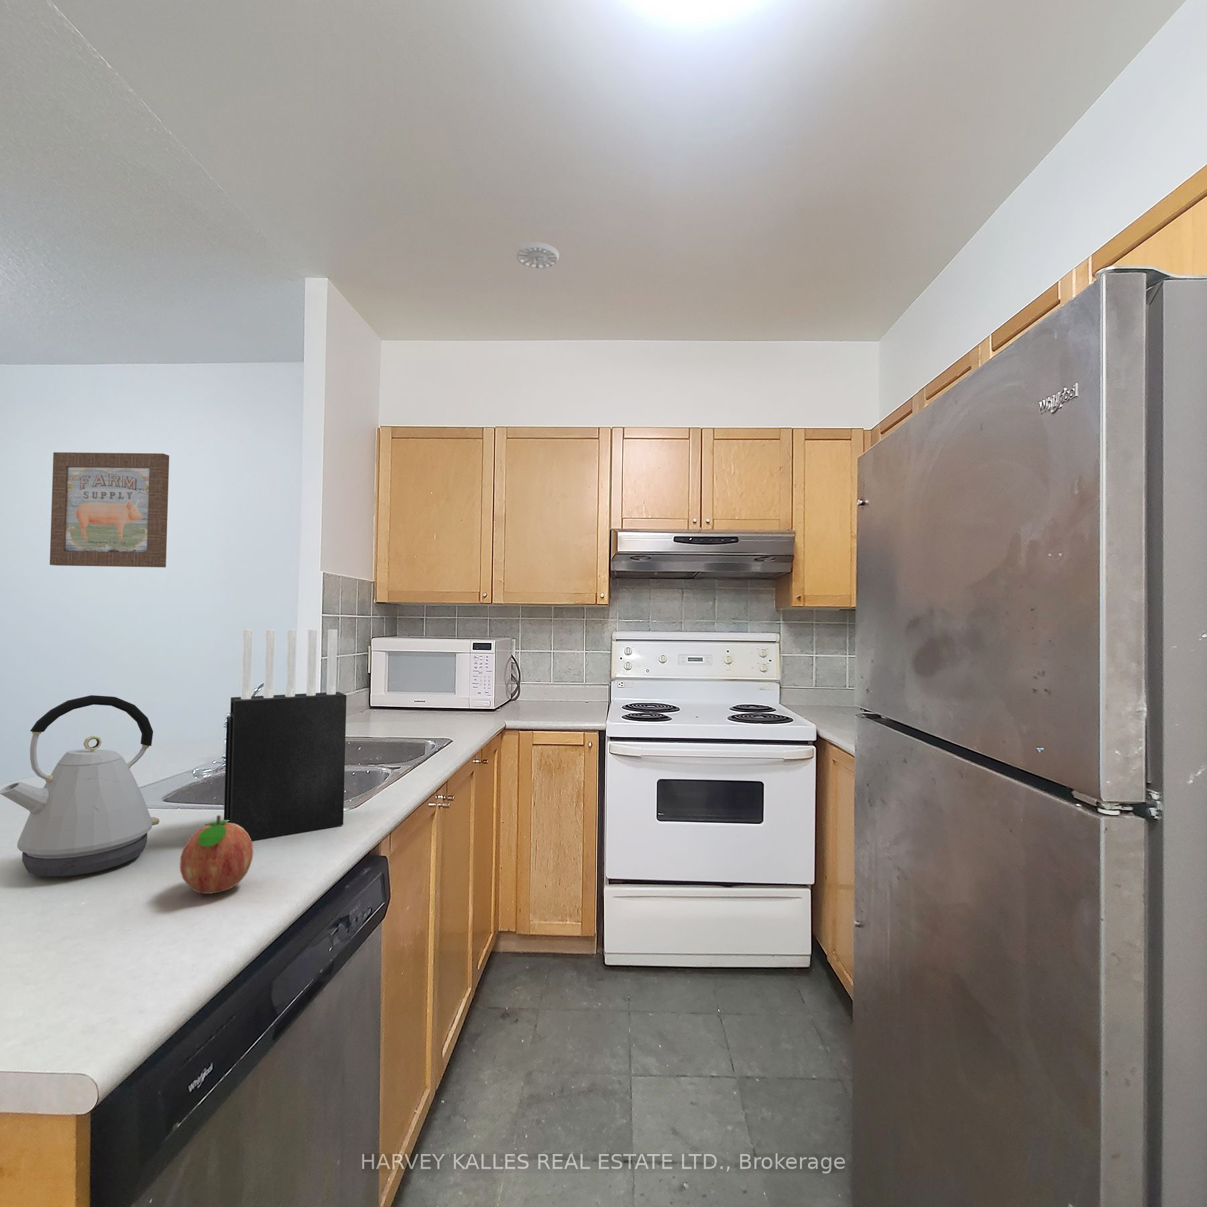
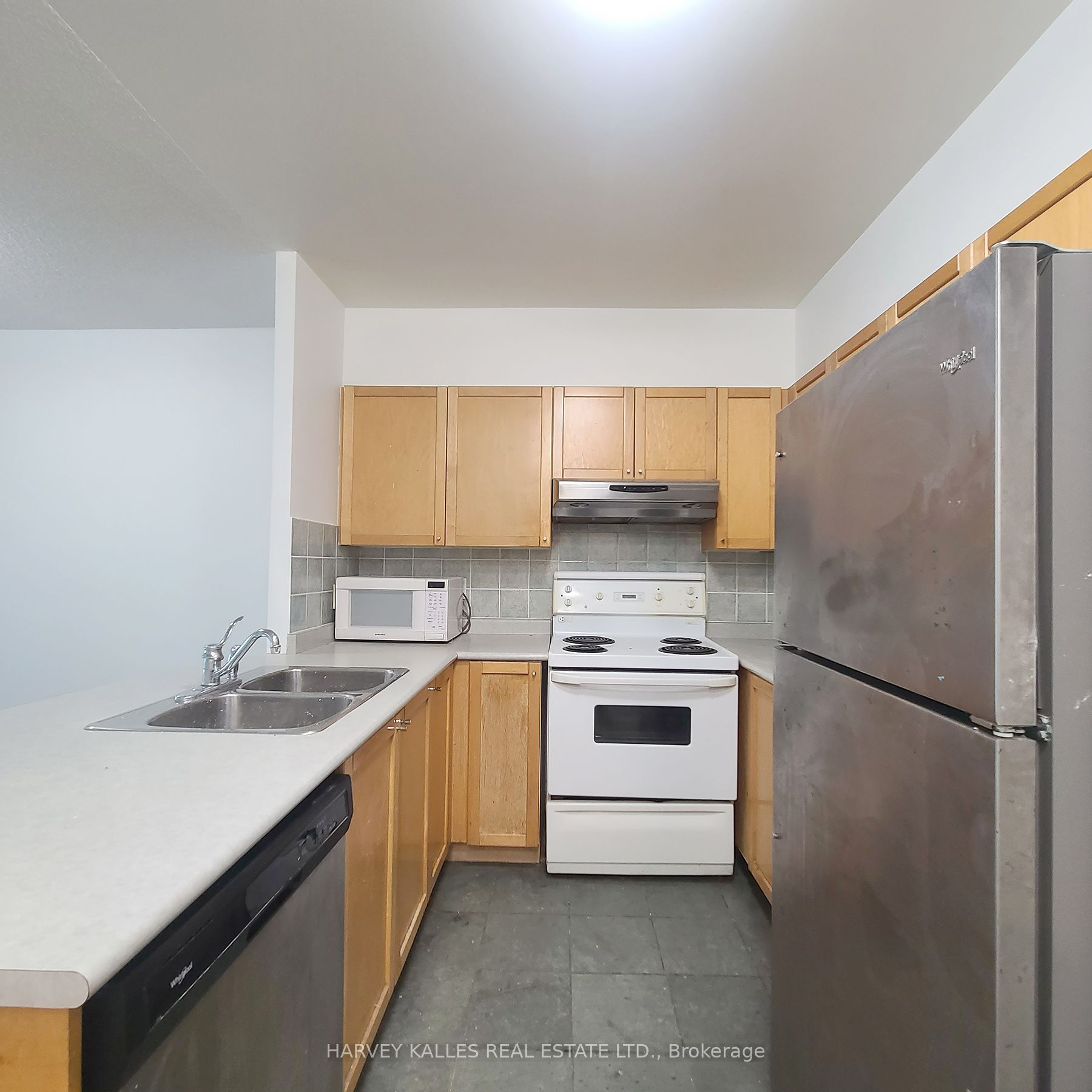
- fruit (218, 852)
- smoke detector (538, 258)
- knife block (285, 726)
- kettle (85, 779)
- wall art (109, 510)
